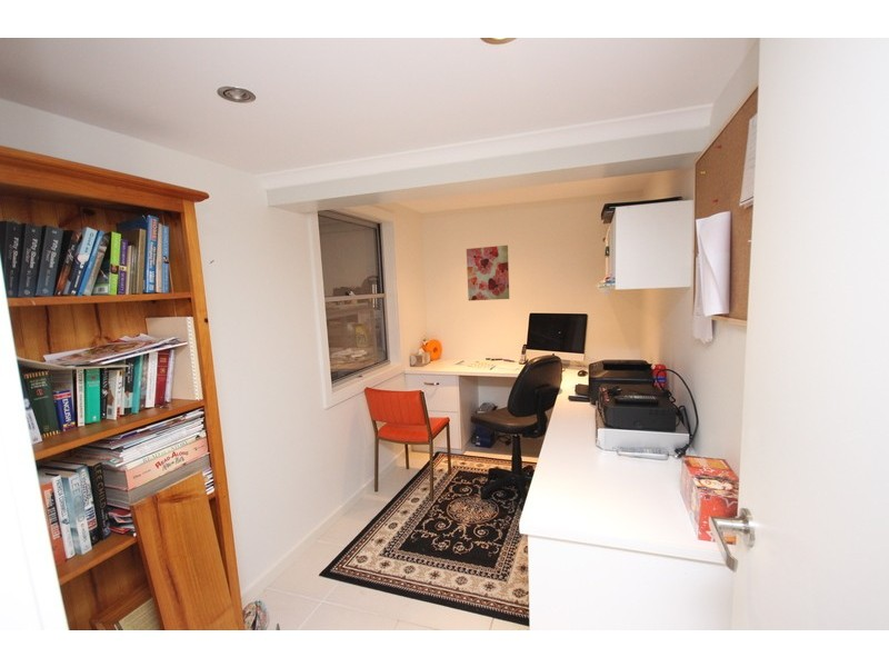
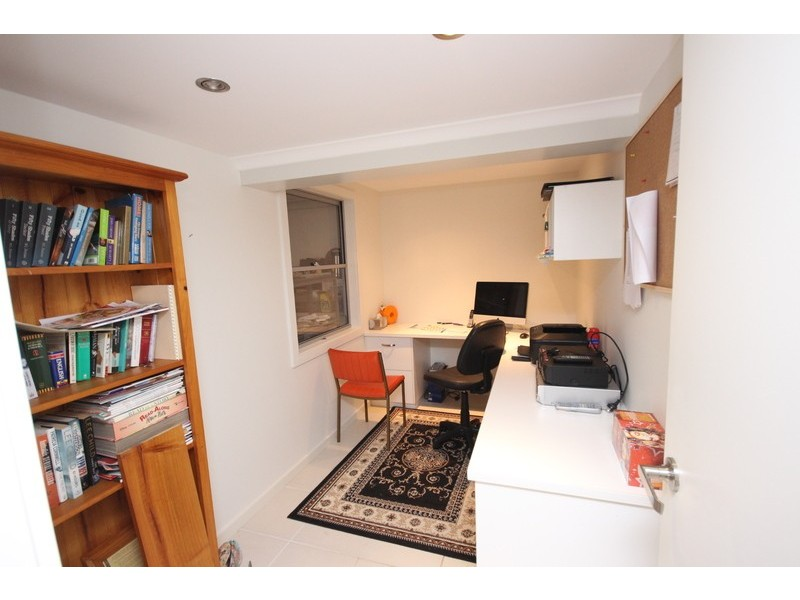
- wall art (487, 273)
